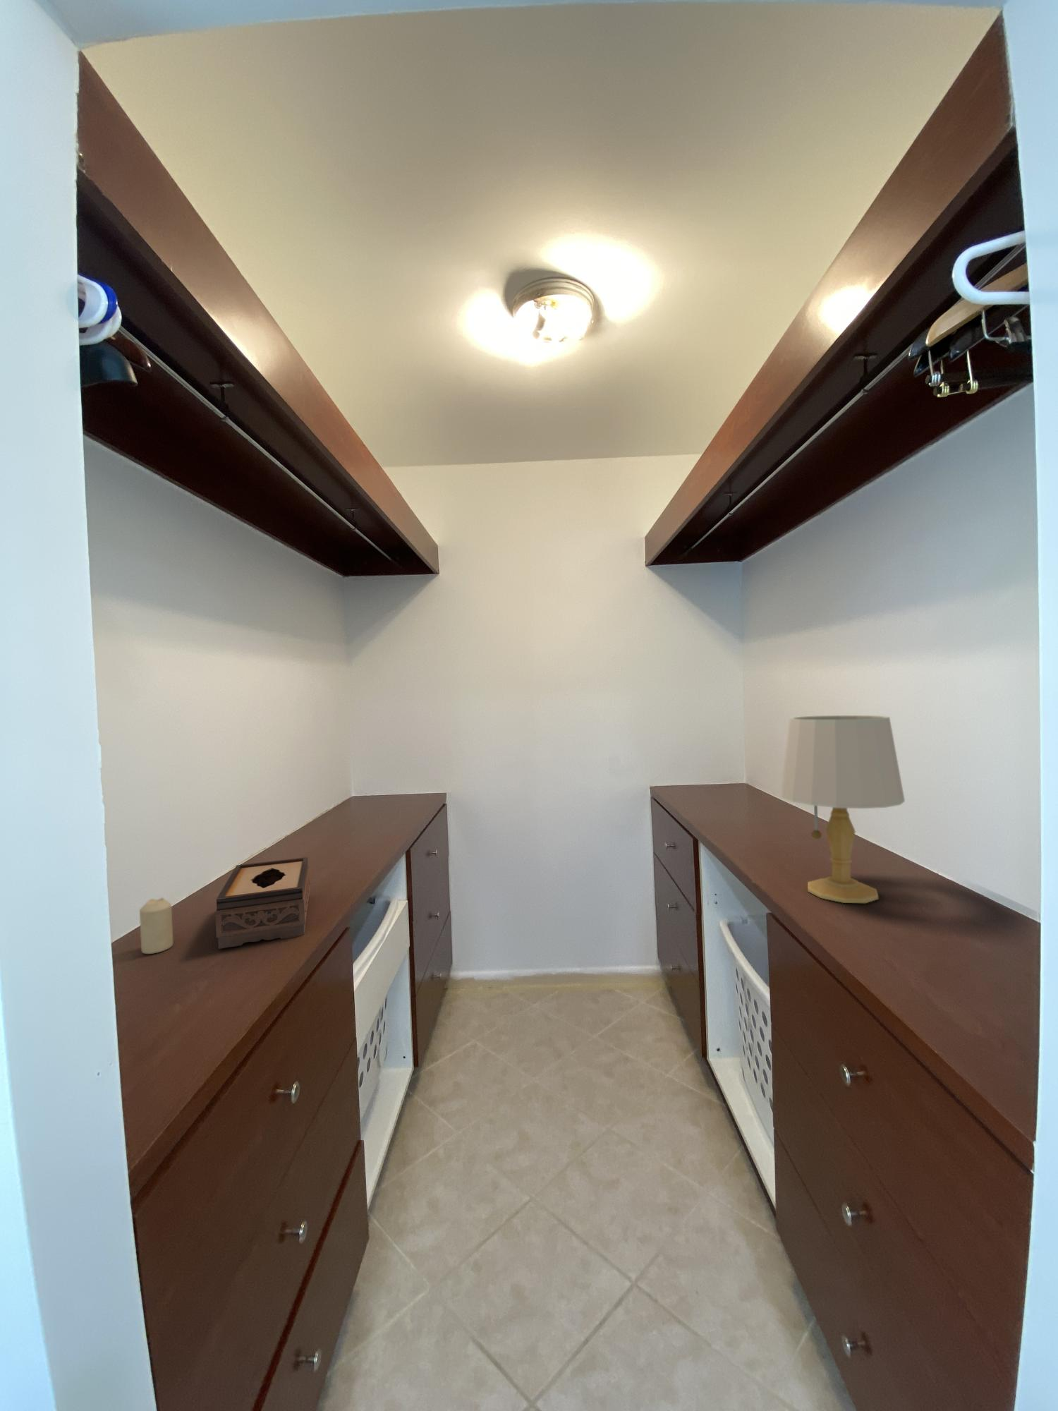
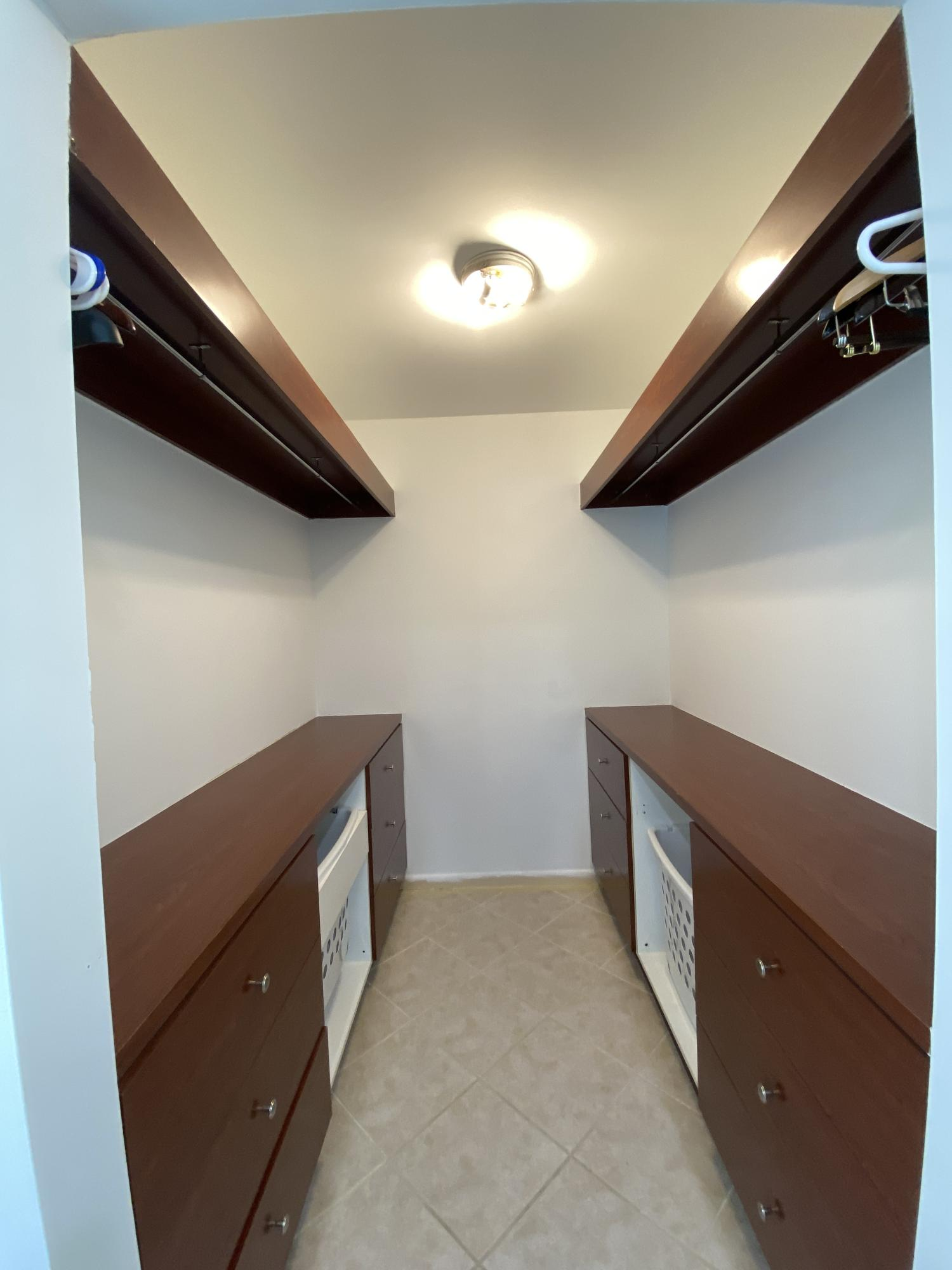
- table lamp (839, 804)
- candle (156, 923)
- tissue box (268, 898)
